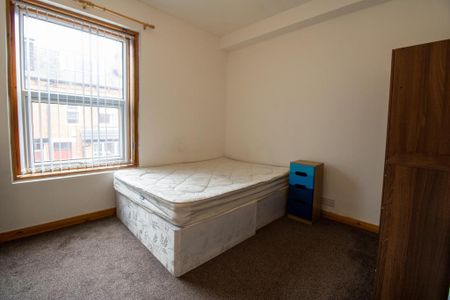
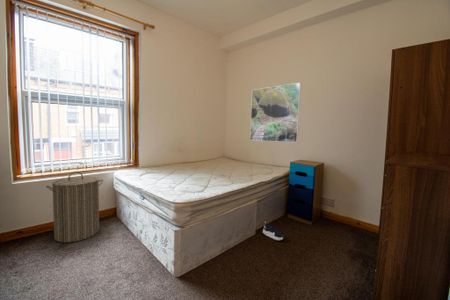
+ laundry hamper (77, 202)
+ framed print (273, 114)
+ shoe (273, 231)
